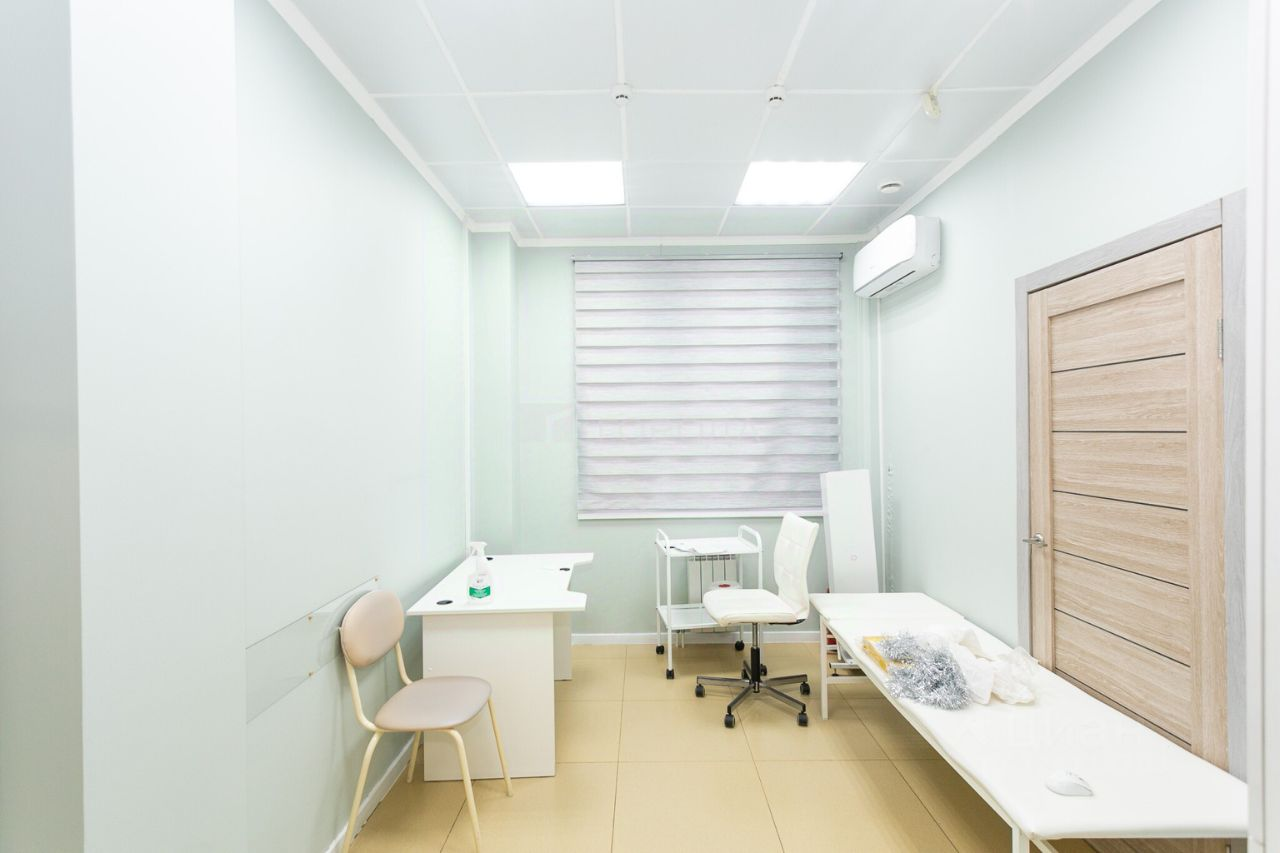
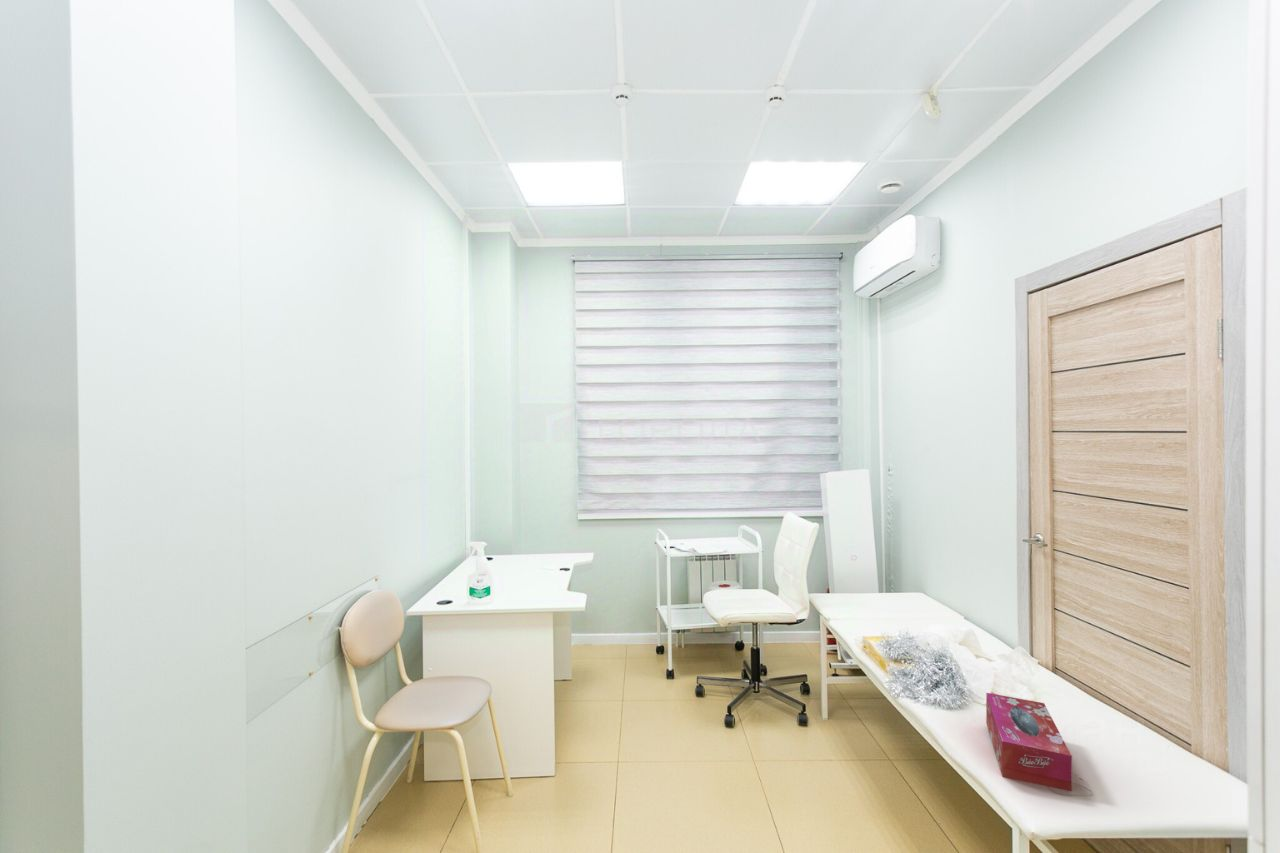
+ tissue box (1024, 737)
